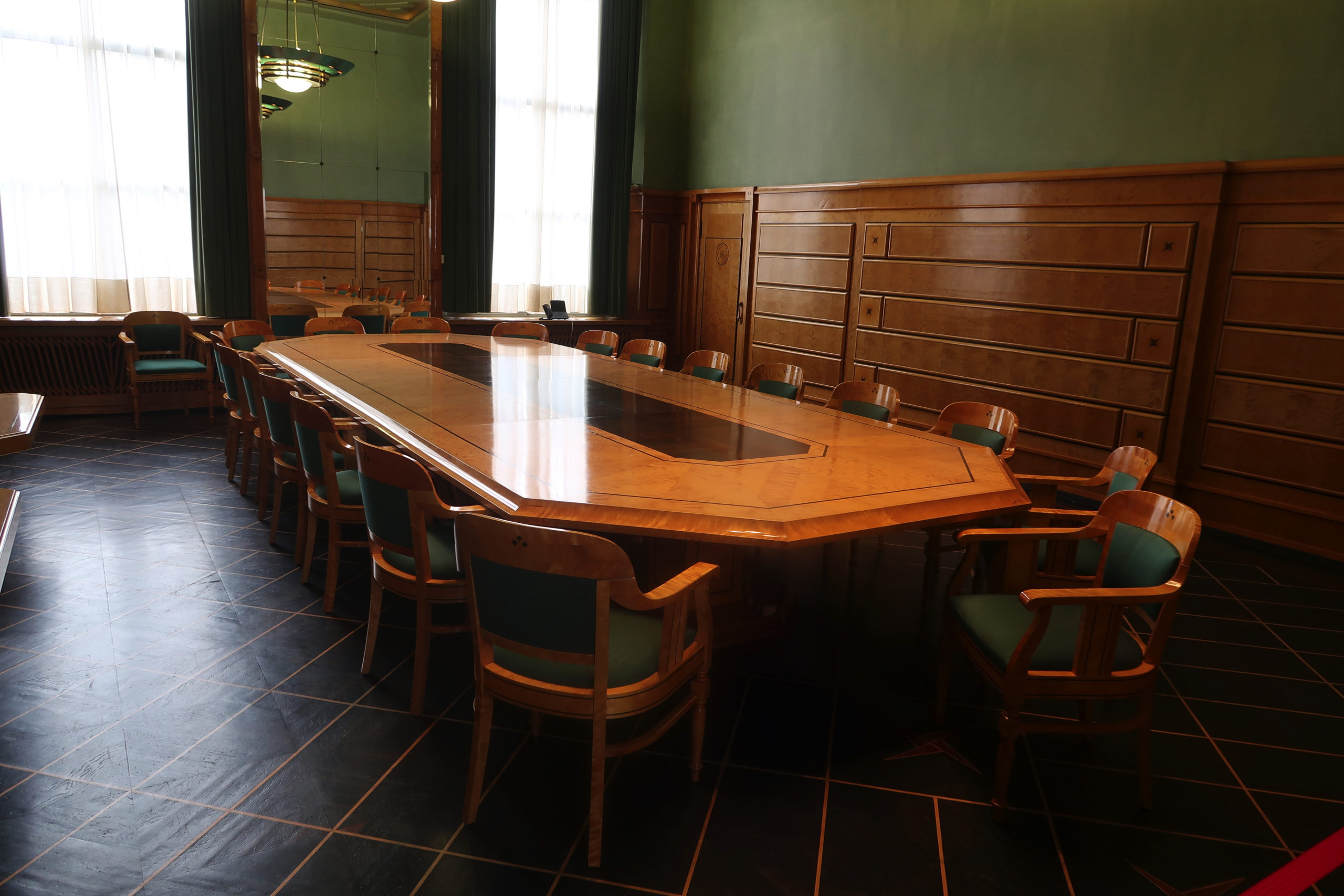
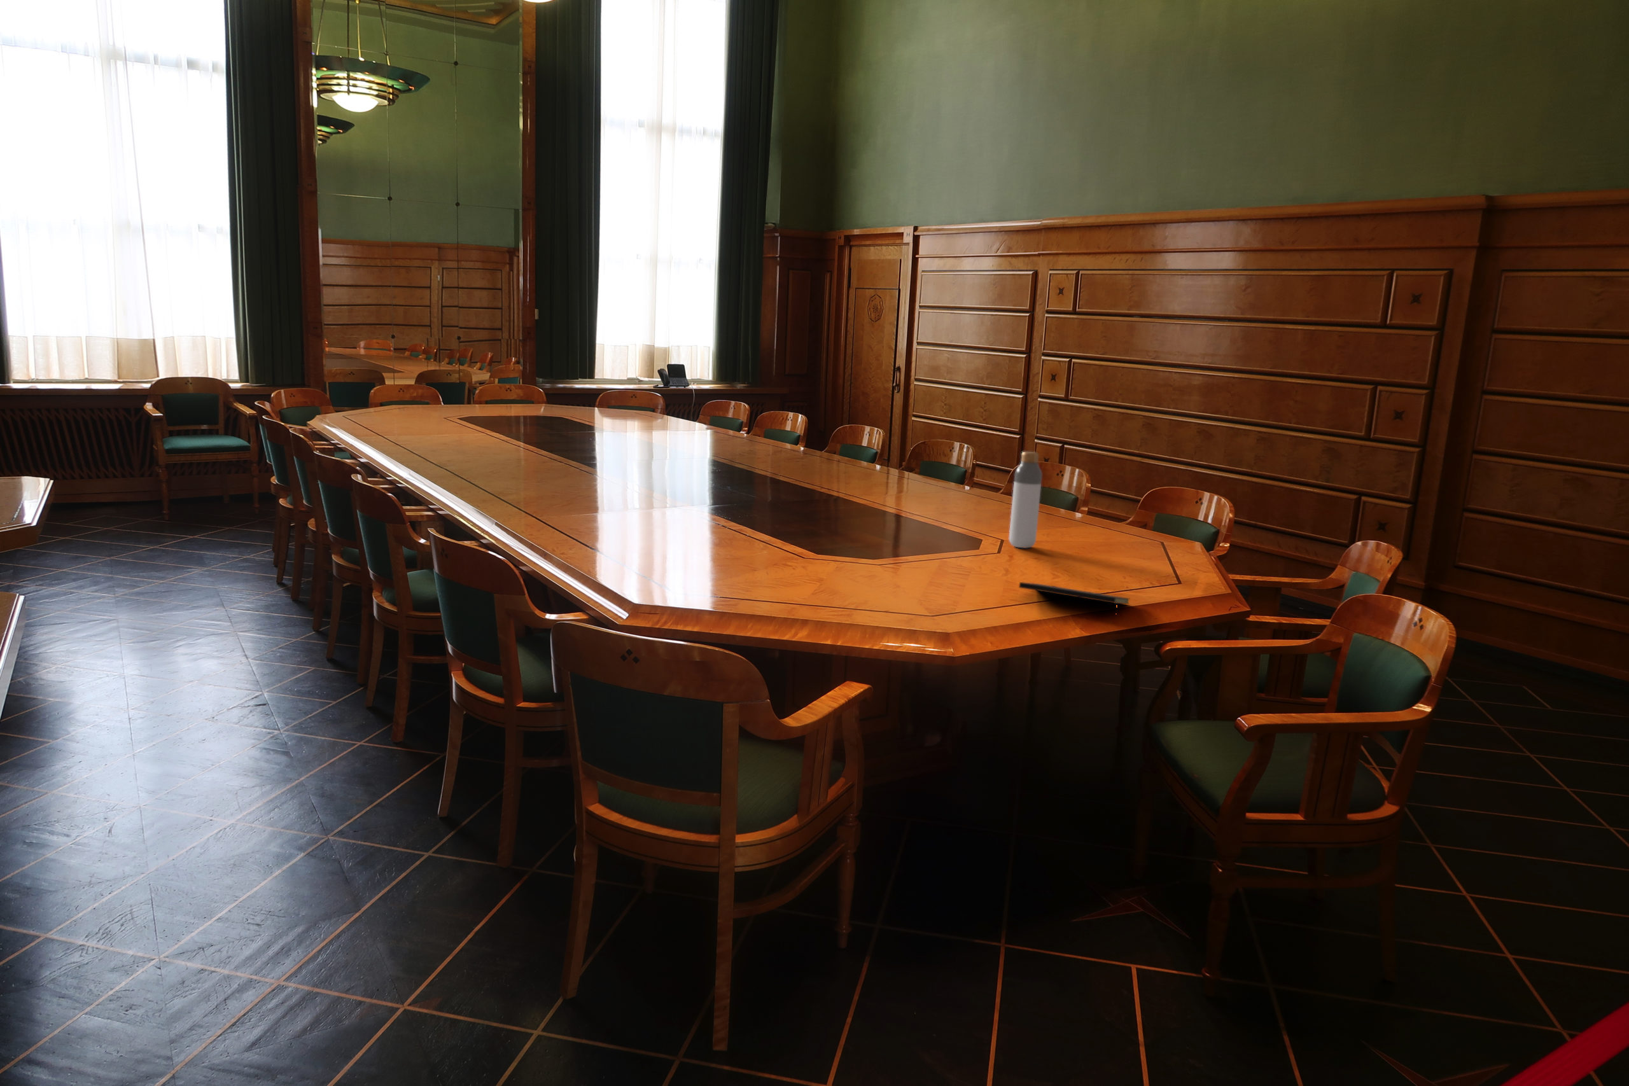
+ bottle (1025, 499)
+ notepad (1075, 593)
